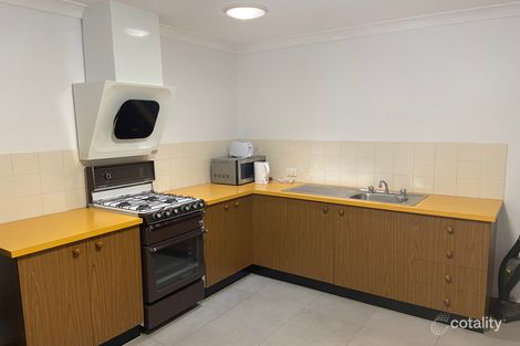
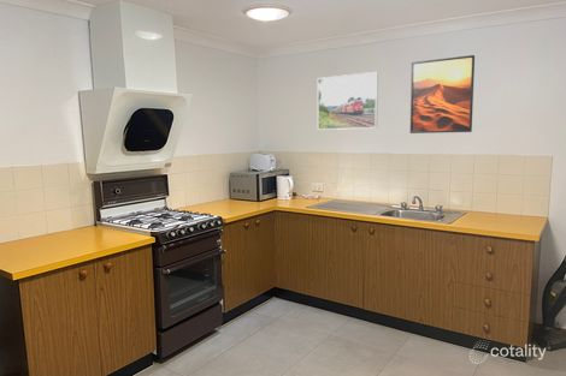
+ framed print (346, 102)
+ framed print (441, 96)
